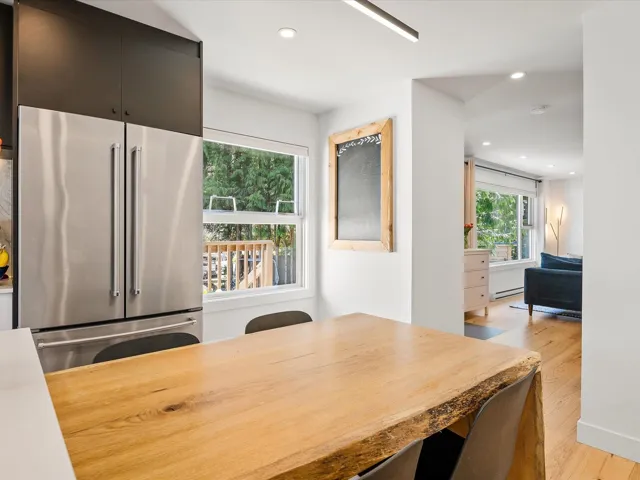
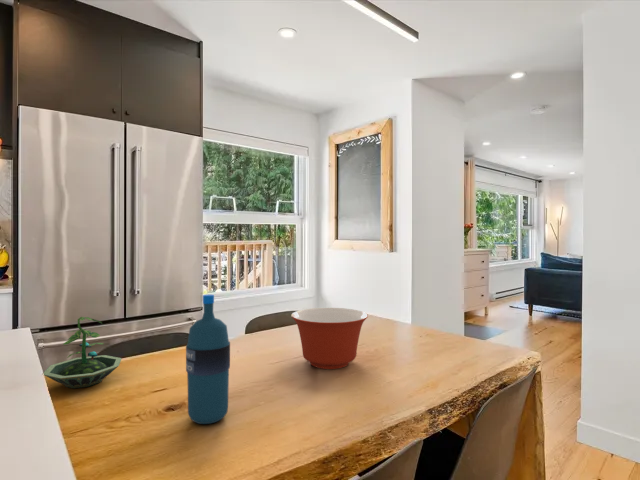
+ water bottle (208, 356)
+ mixing bowl (329, 338)
+ terrarium (84, 329)
